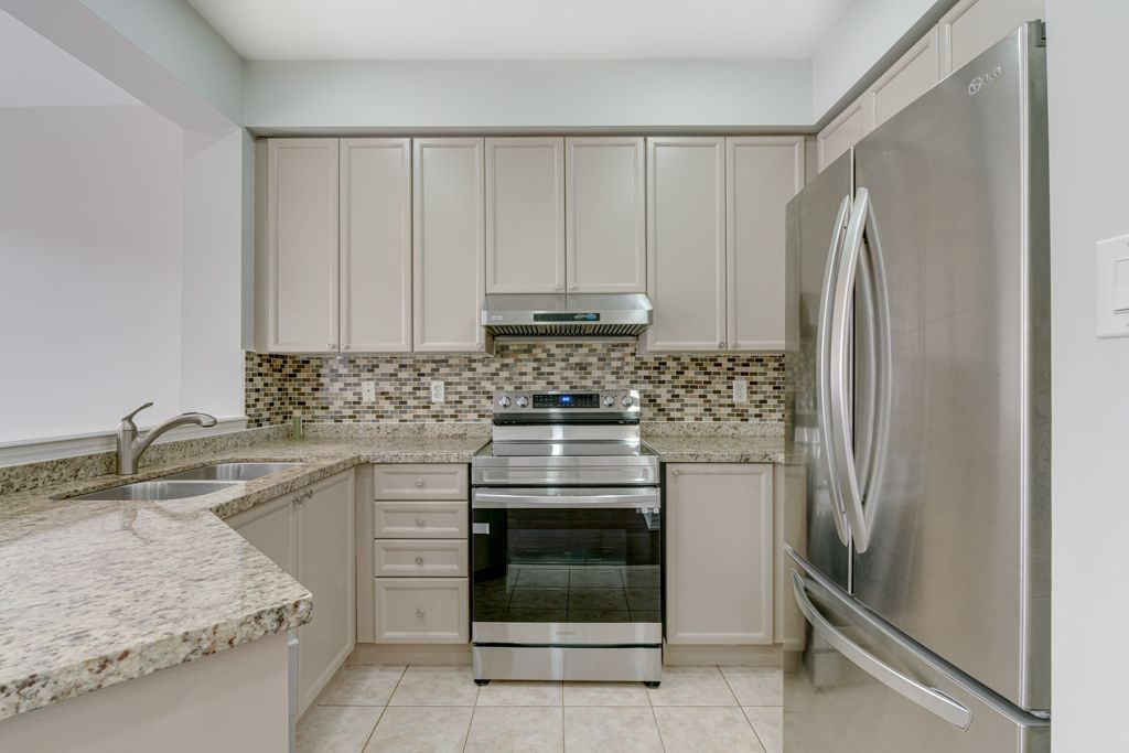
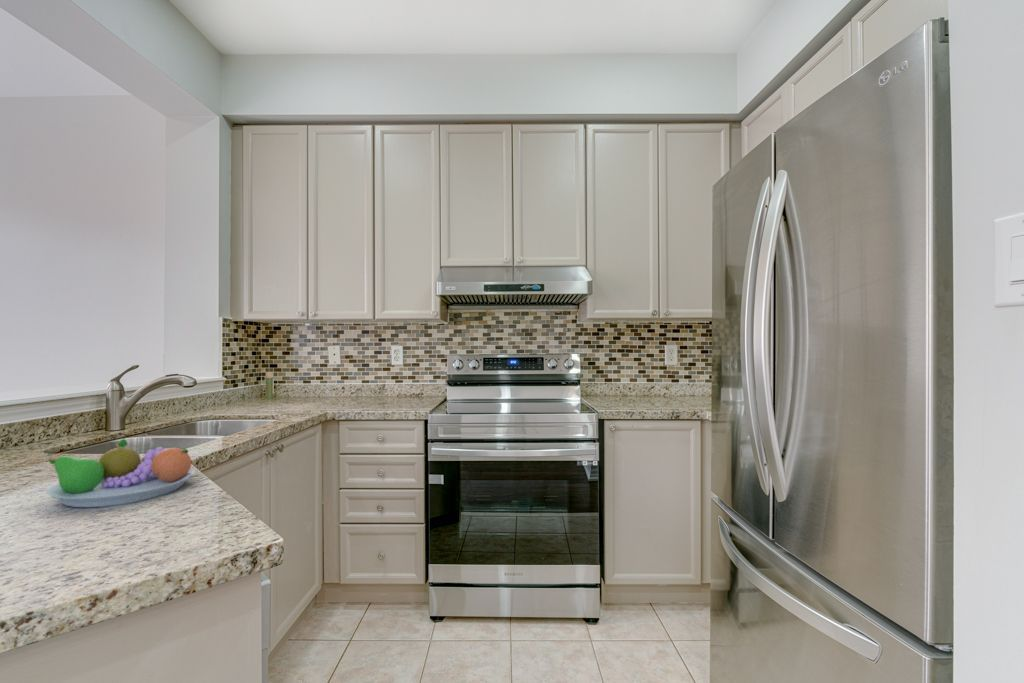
+ fruit bowl (121, 468)
